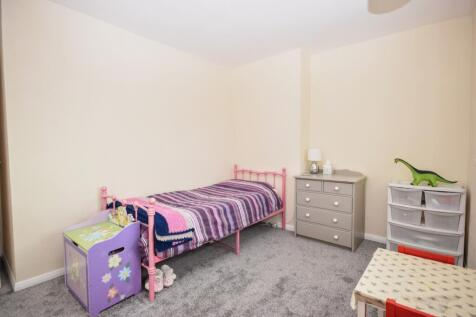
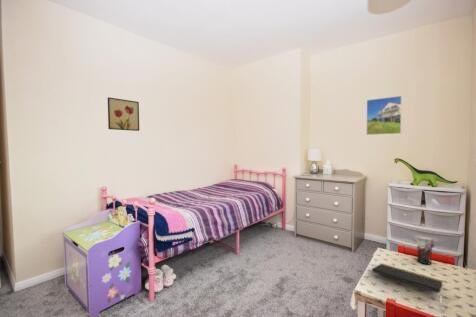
+ notepad (406, 276)
+ pen holder (425, 249)
+ wall art (123, 115)
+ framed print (383, 116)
